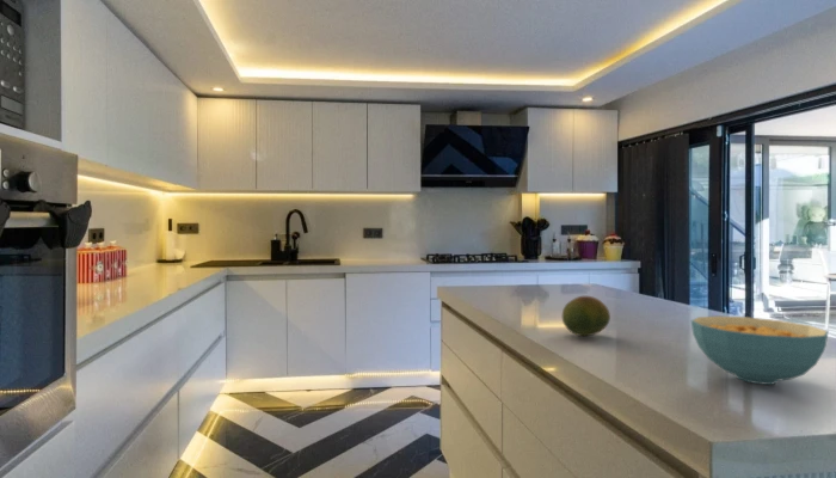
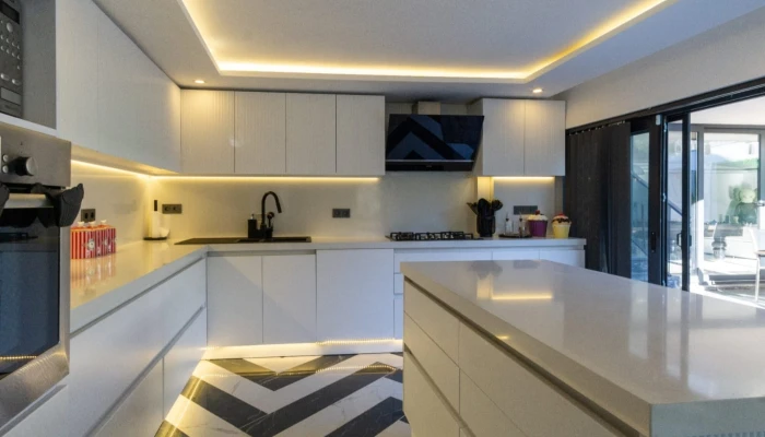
- cereal bowl (755, 351)
- fruit (585, 315)
